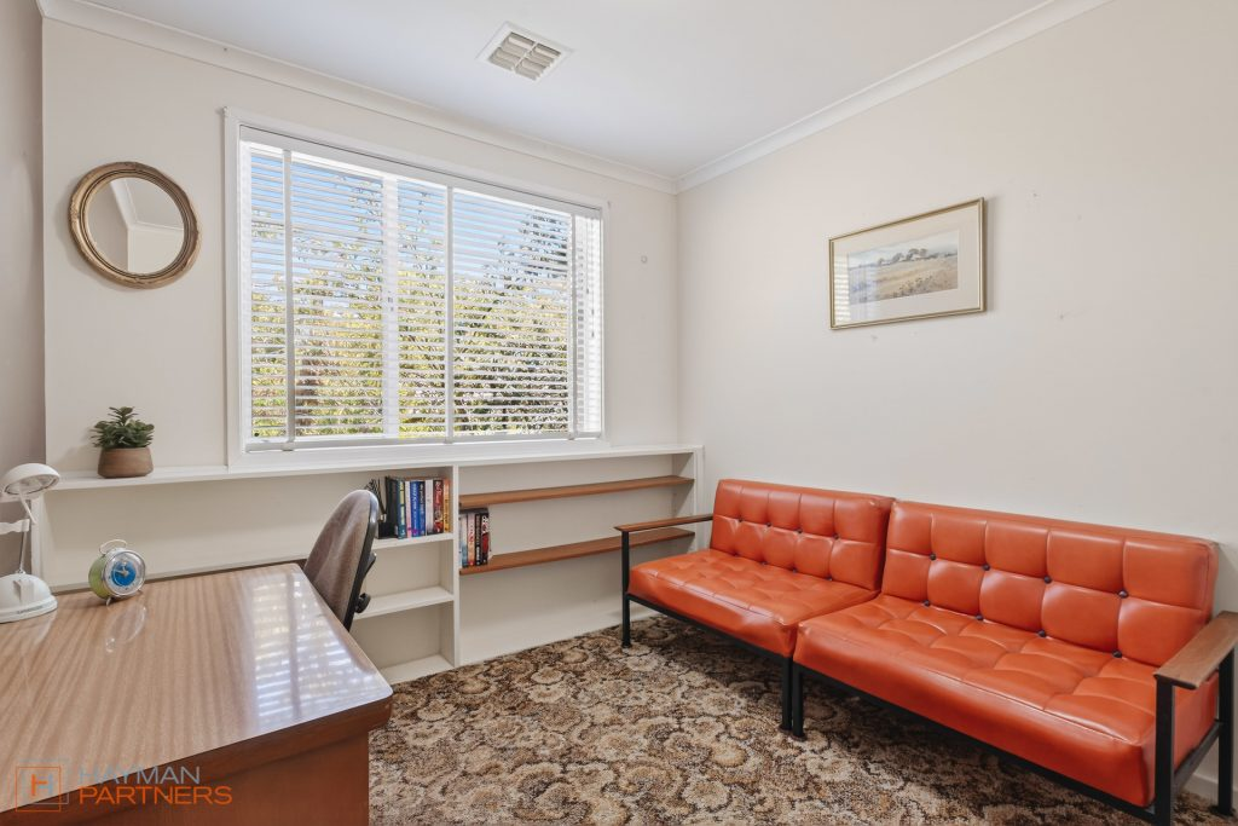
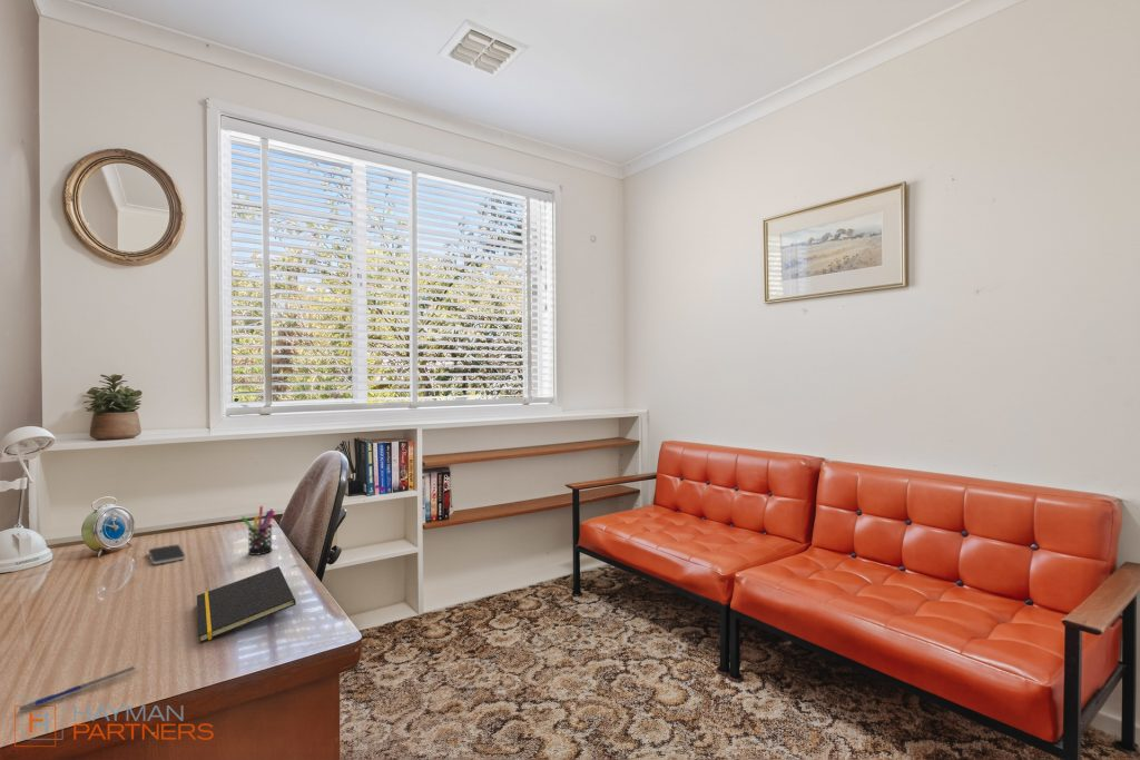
+ smartphone (166, 553)
+ pen holder (257, 530)
+ pen (81, 685)
+ notepad (244, 600)
